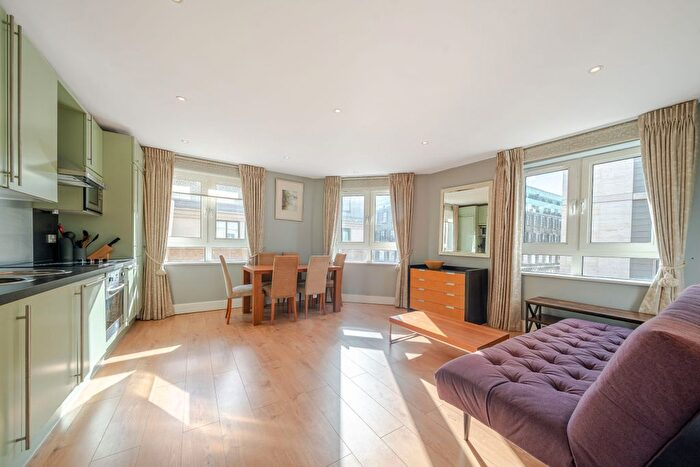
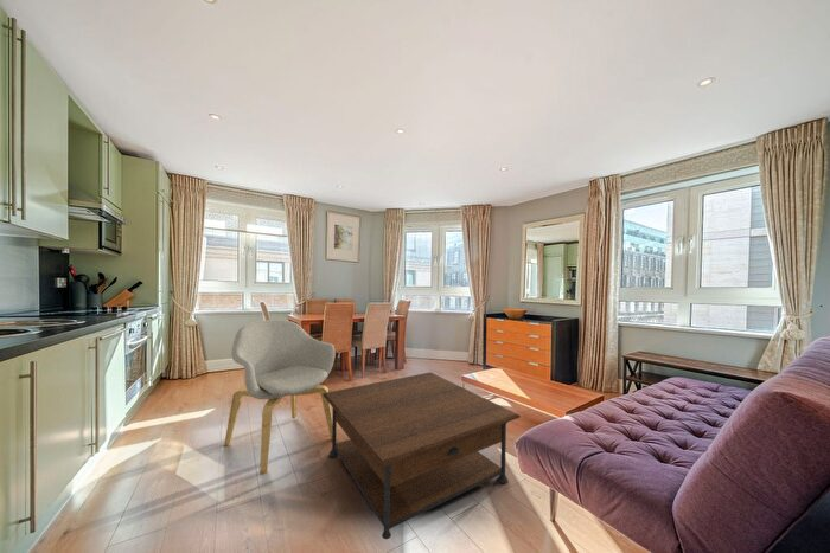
+ coffee table (413, 435)
+ armchair (282, 382)
